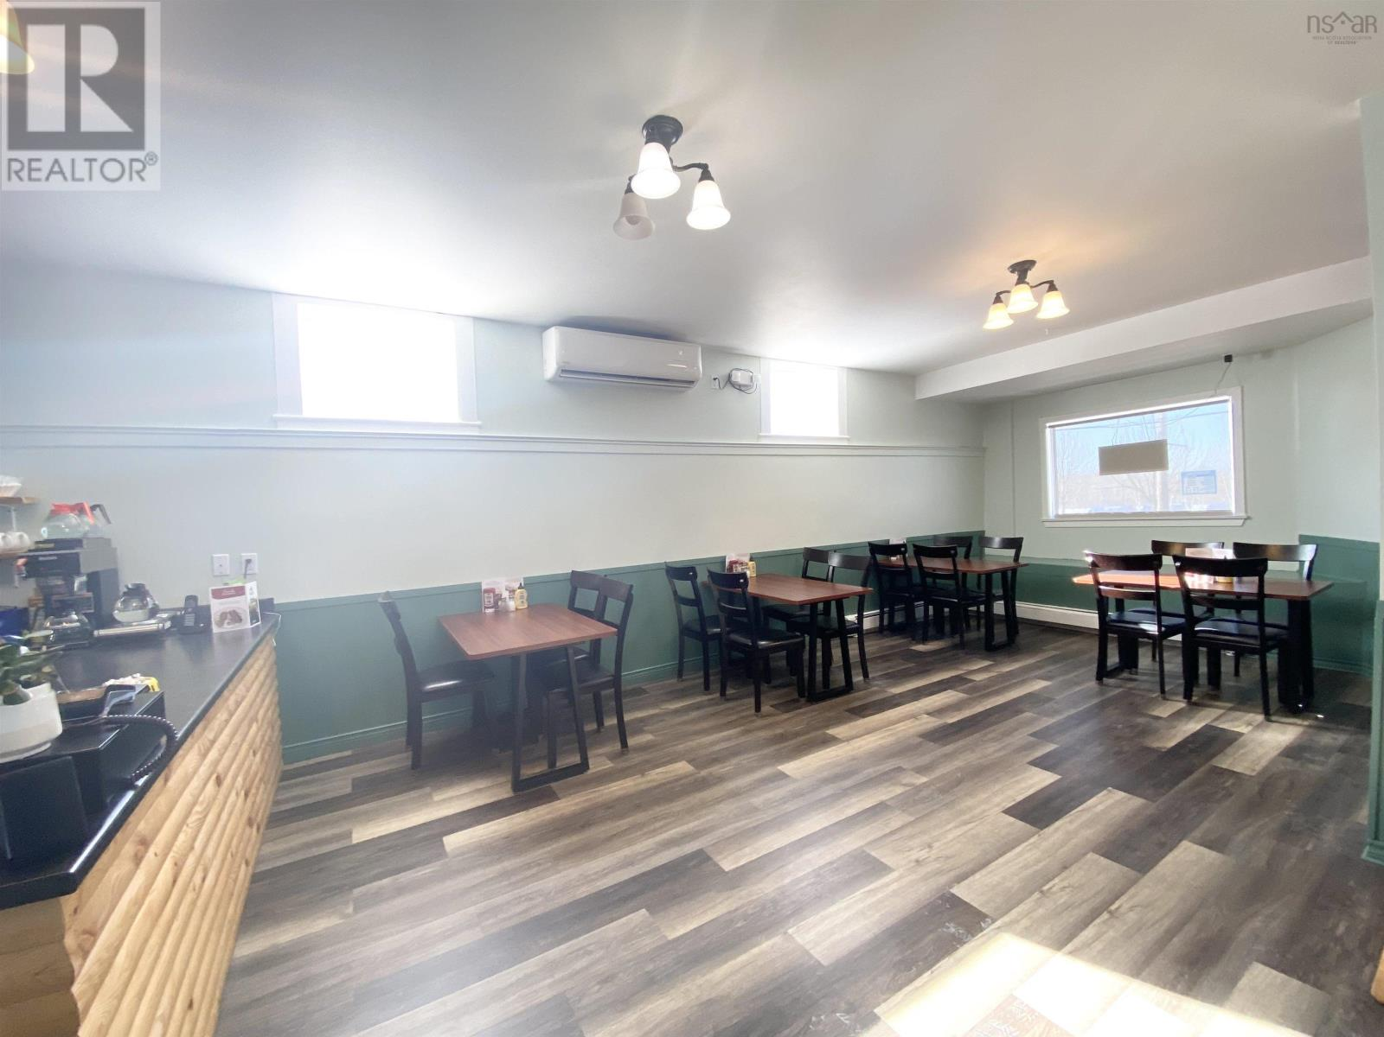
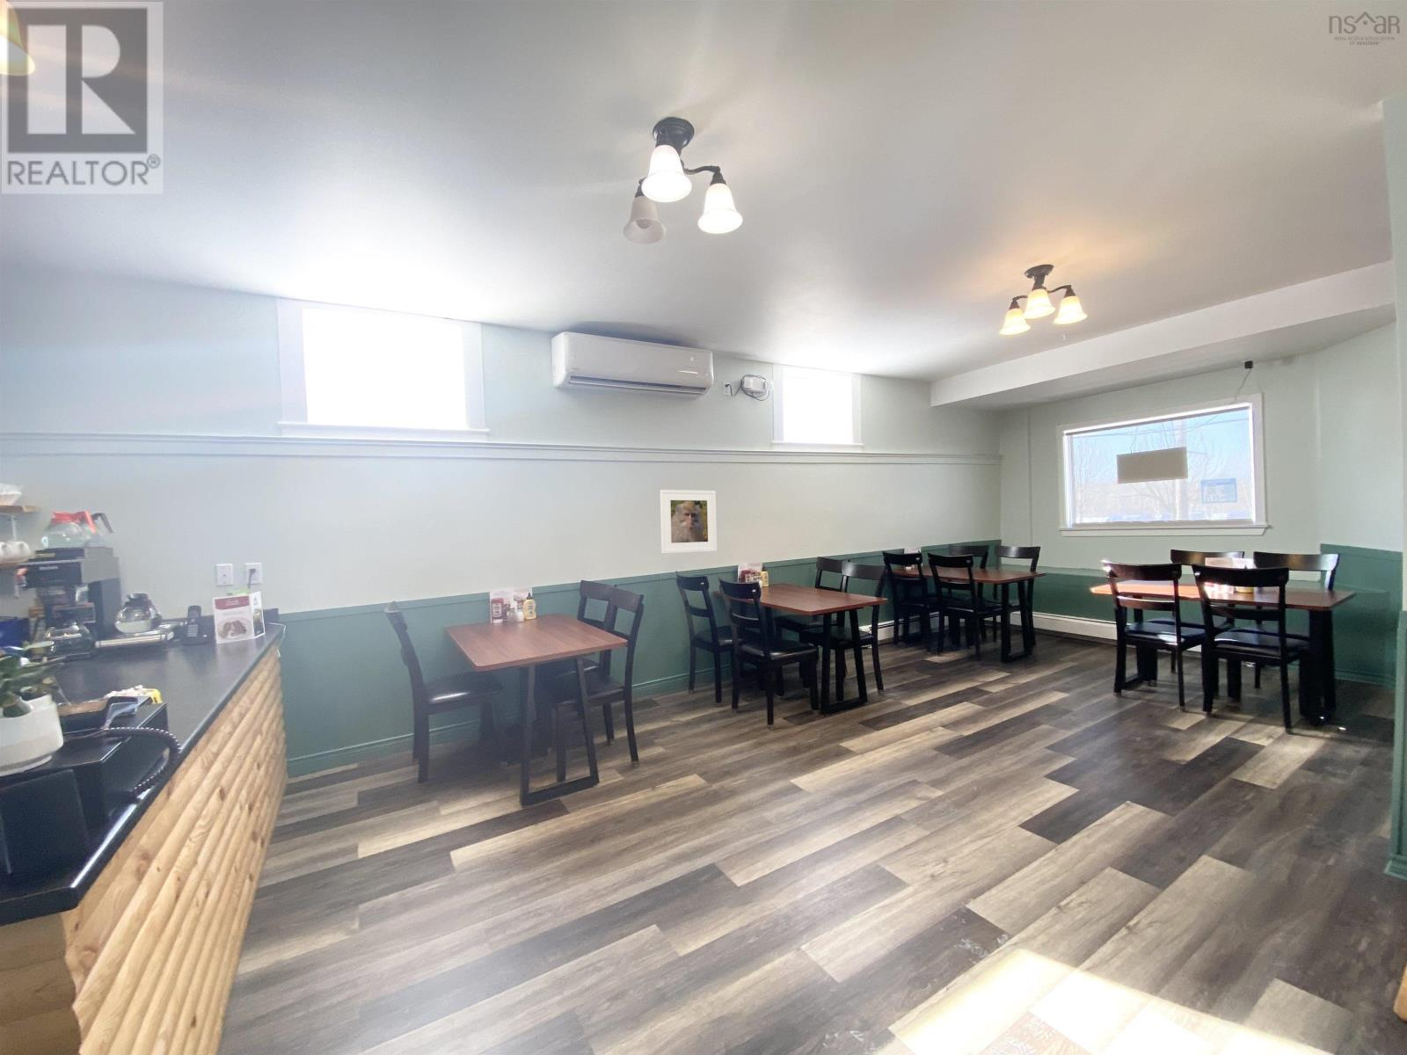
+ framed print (689, 521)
